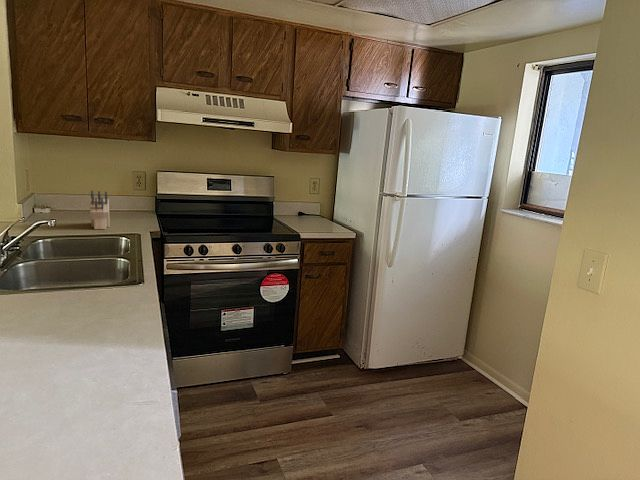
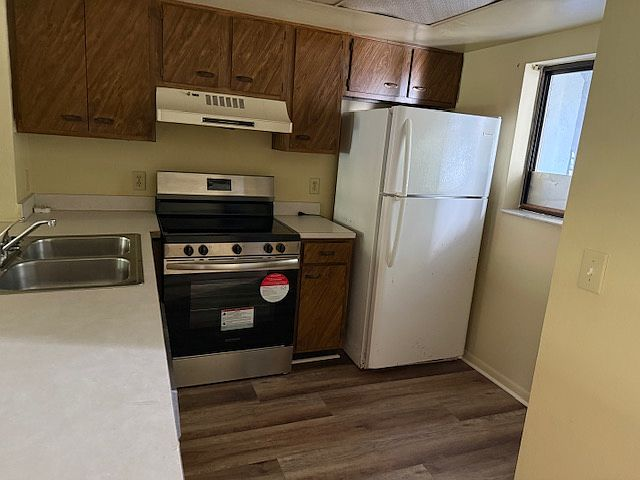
- knife block (100, 208)
